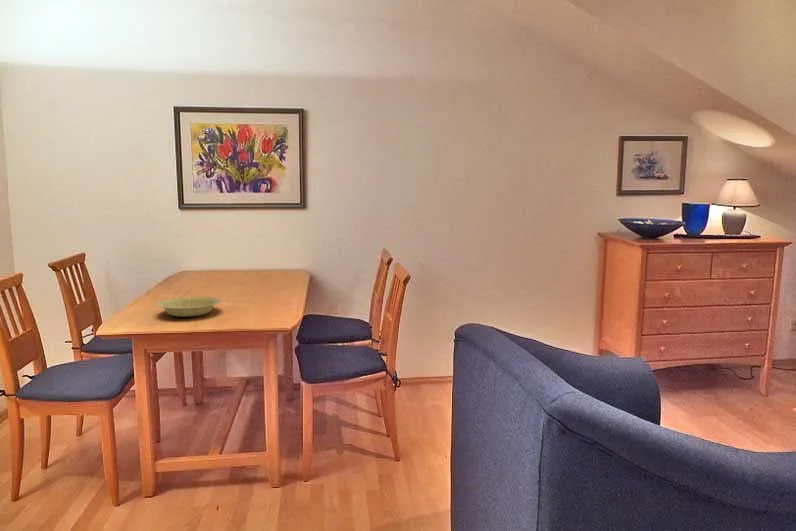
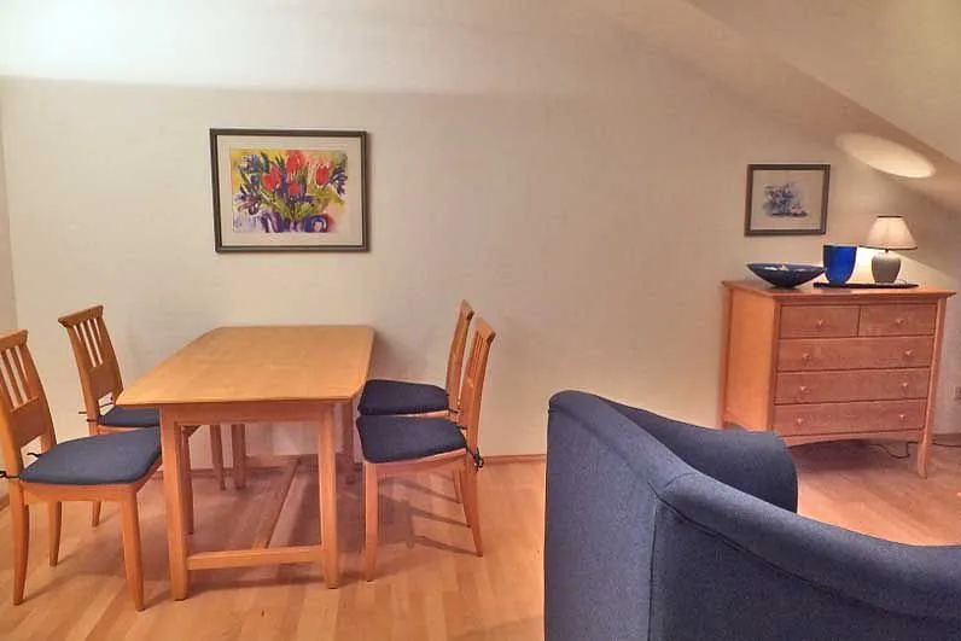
- bowl (189, 308)
